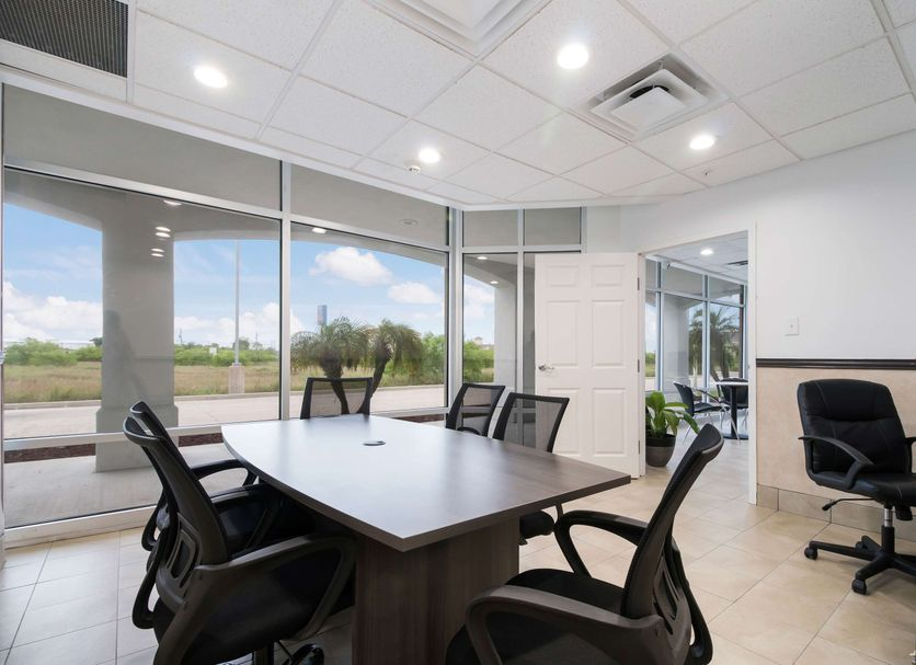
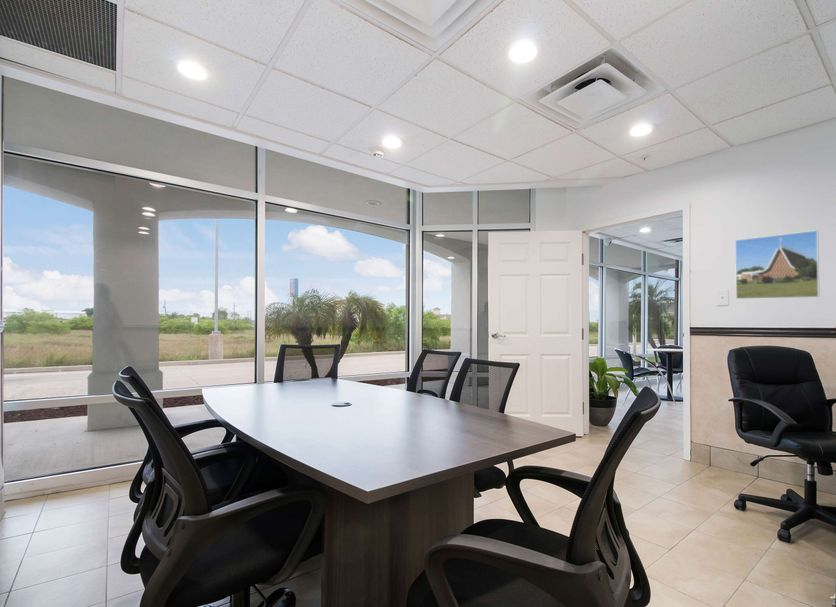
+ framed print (774, 266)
